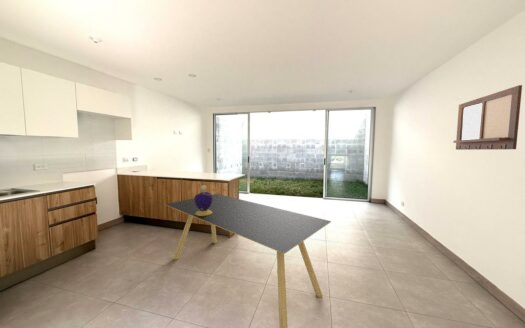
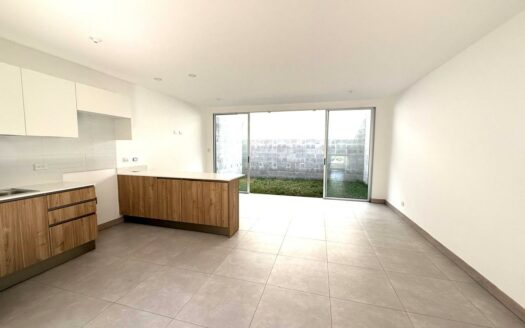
- writing board (479, 123)
- dining table (239, 235)
- decorative container (203, 199)
